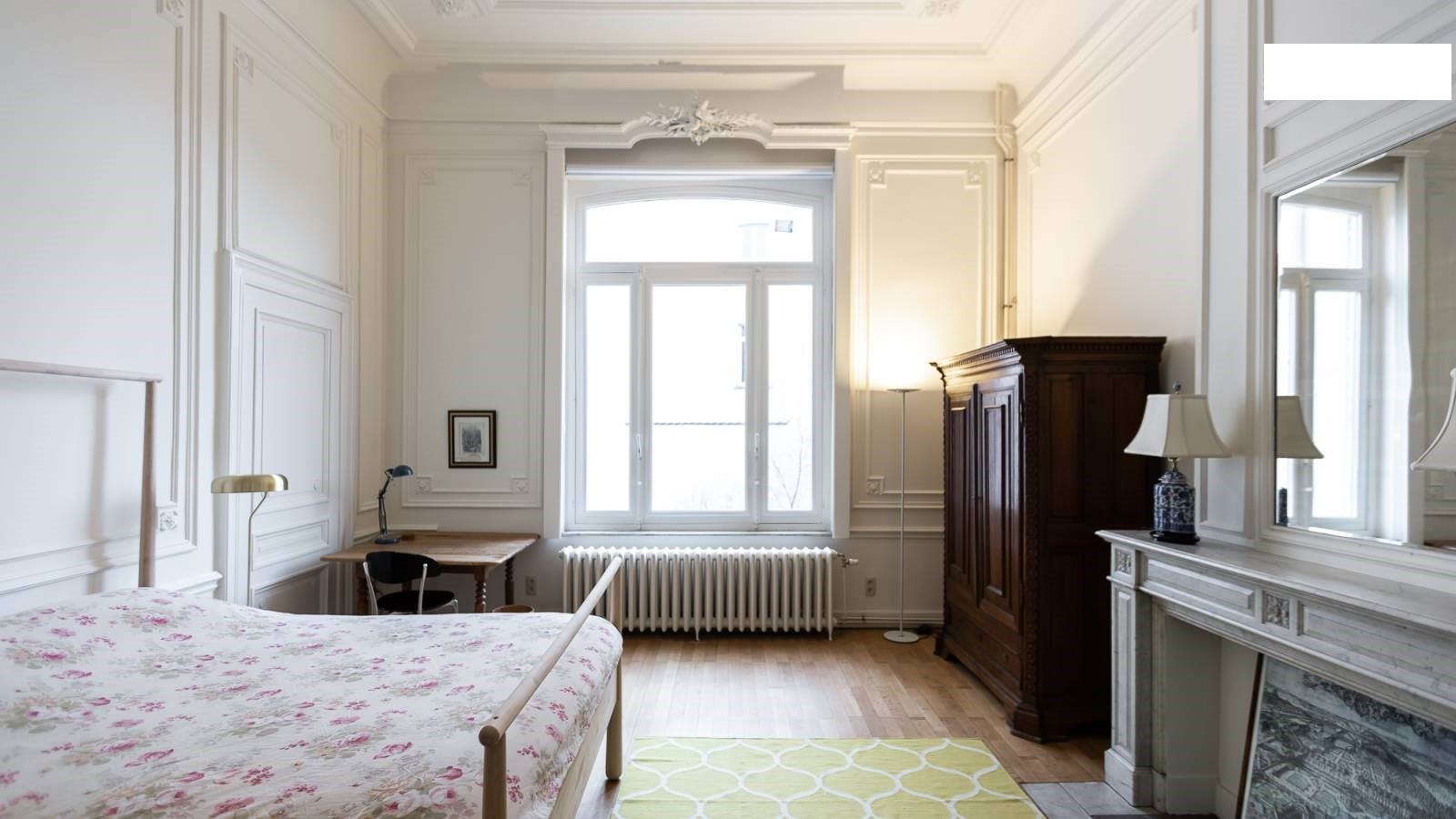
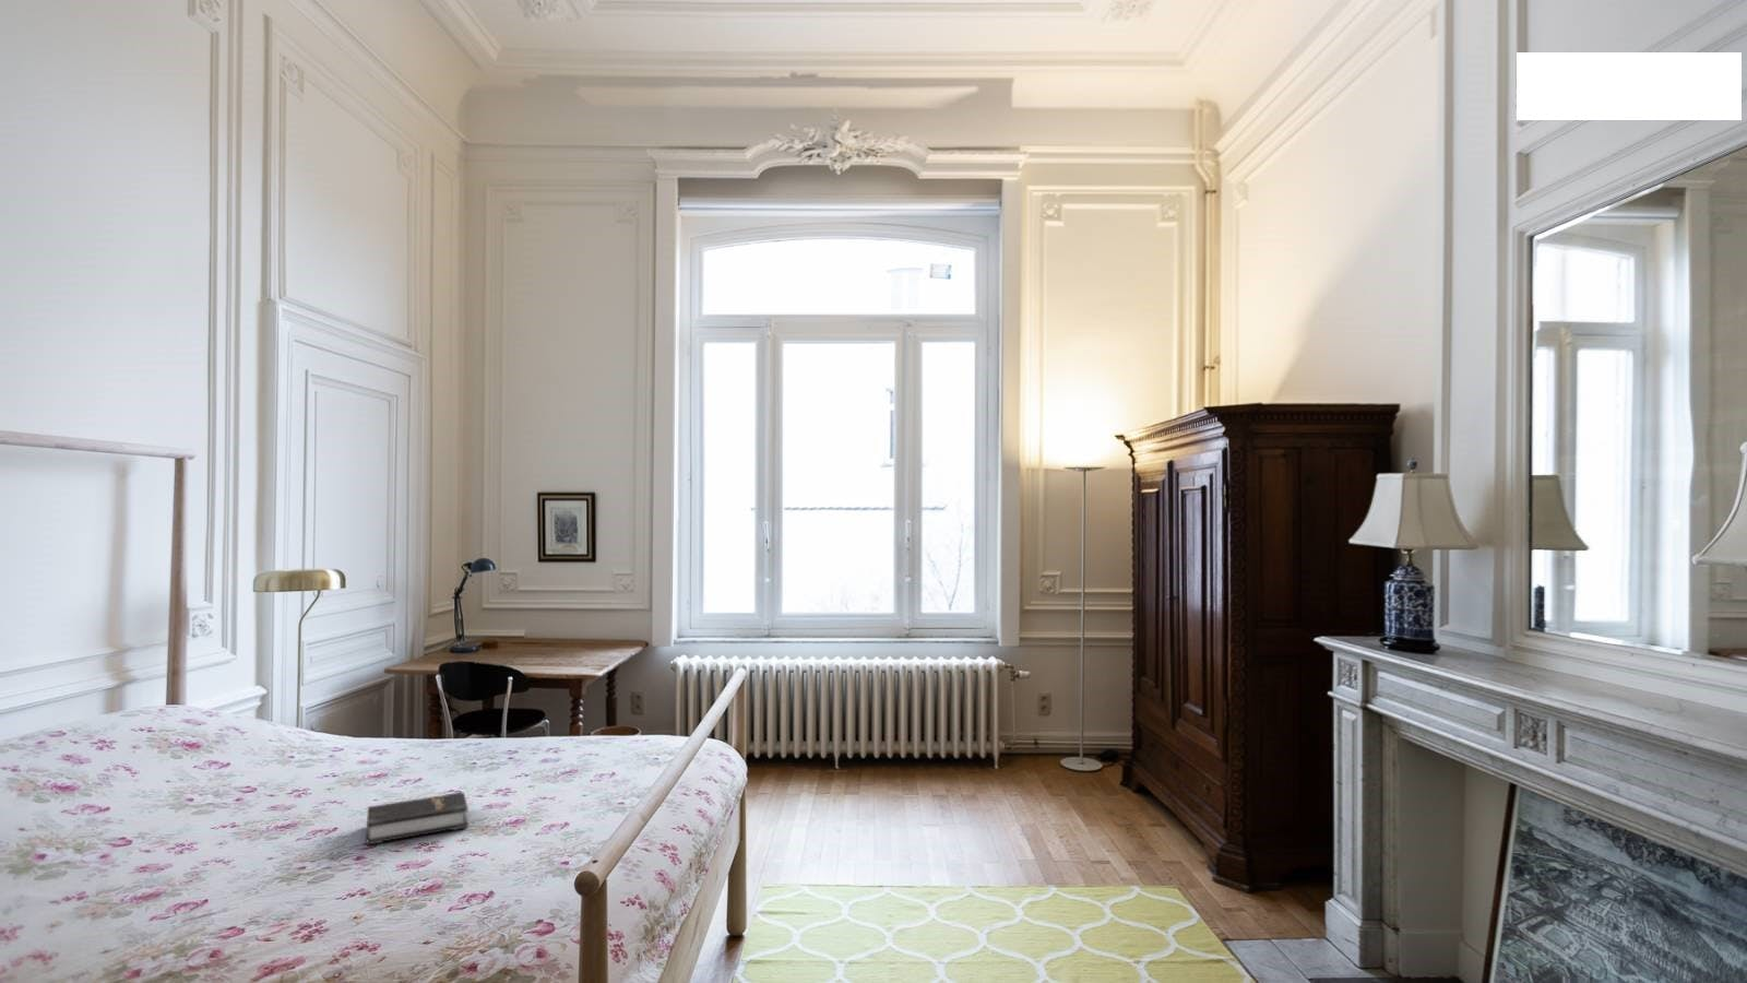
+ hardback book (418, 816)
